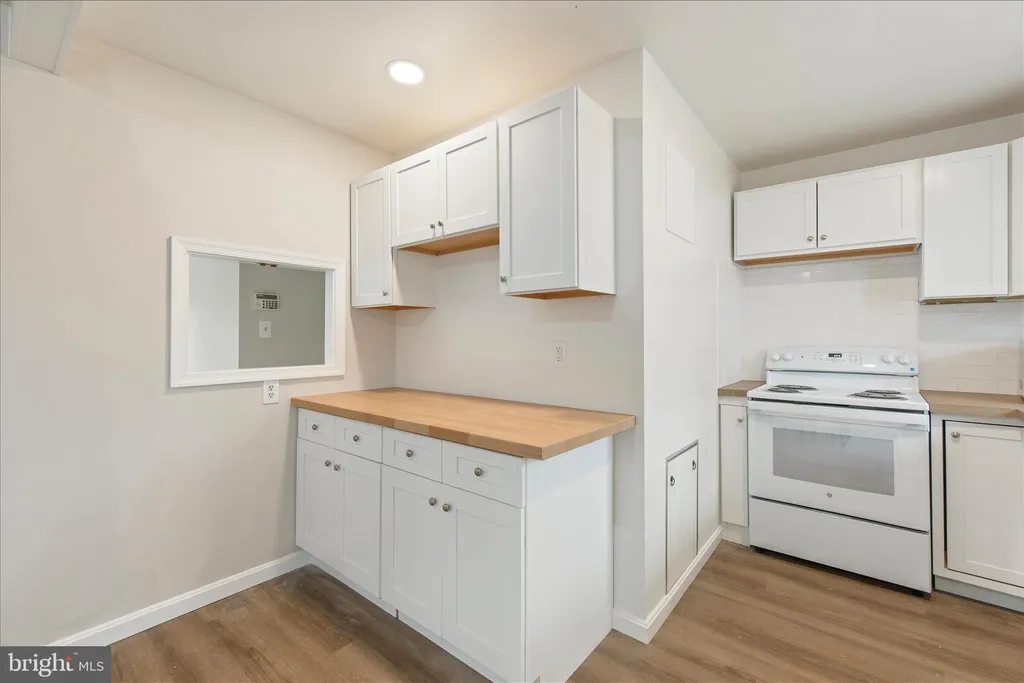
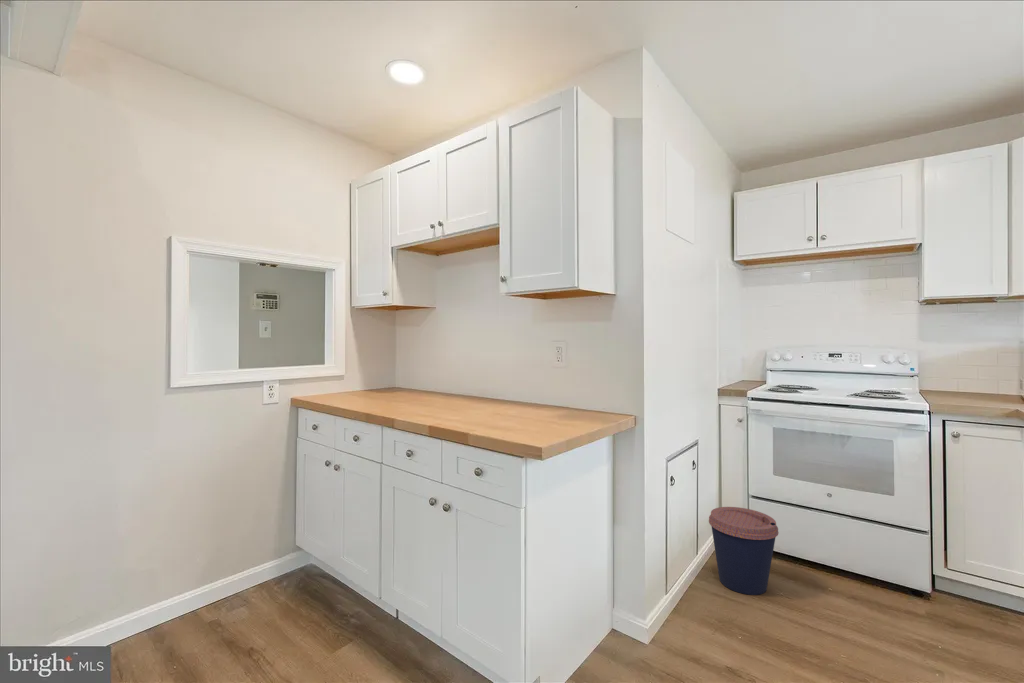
+ coffee cup (742, 550)
